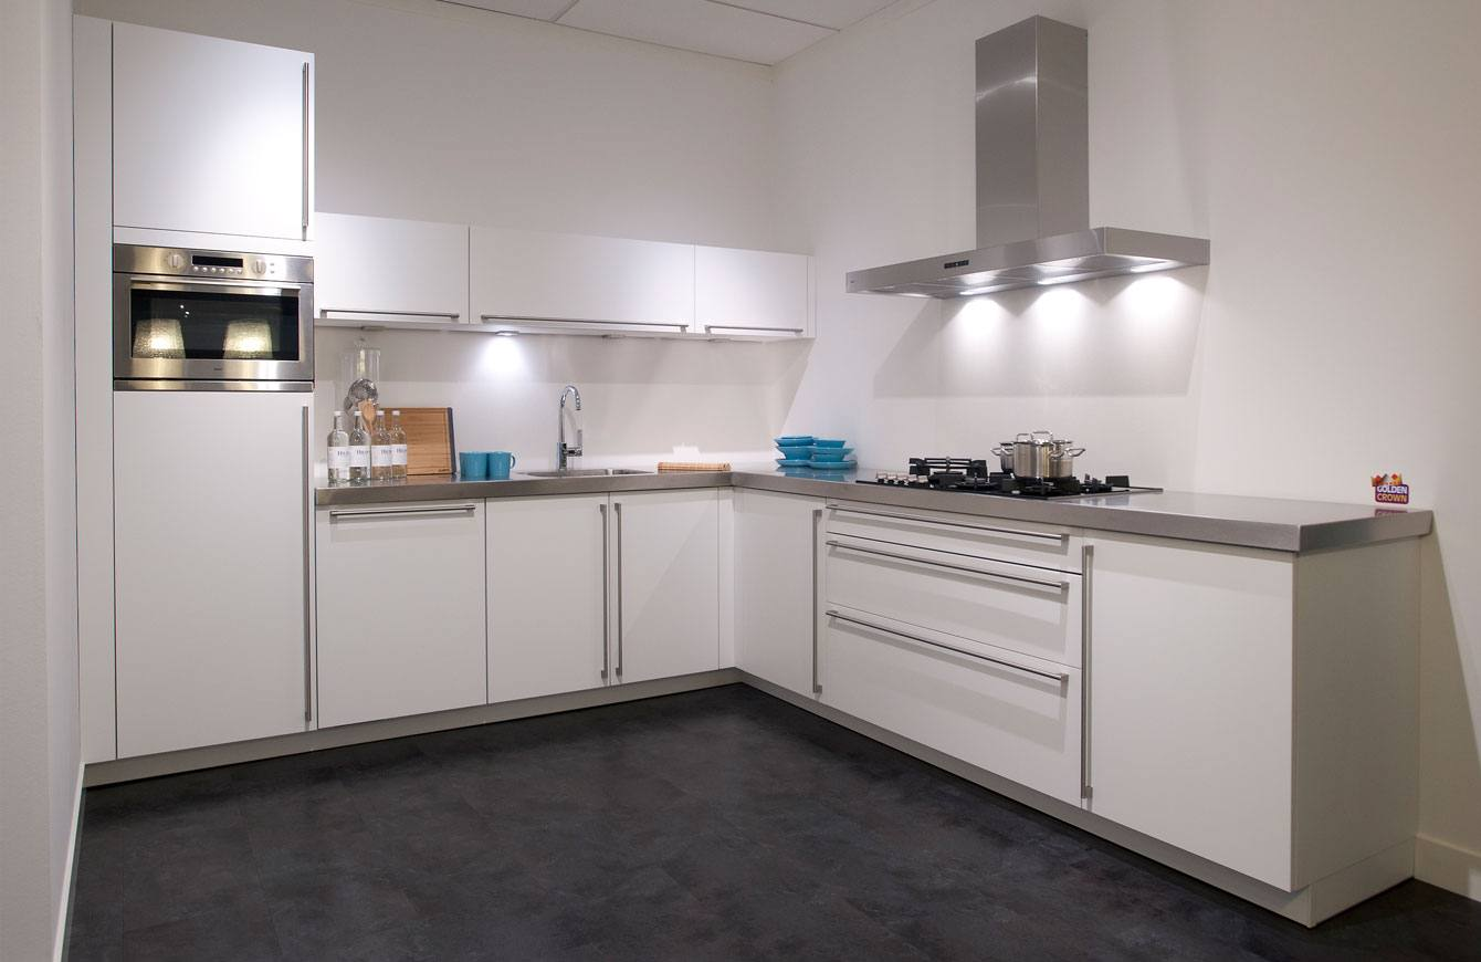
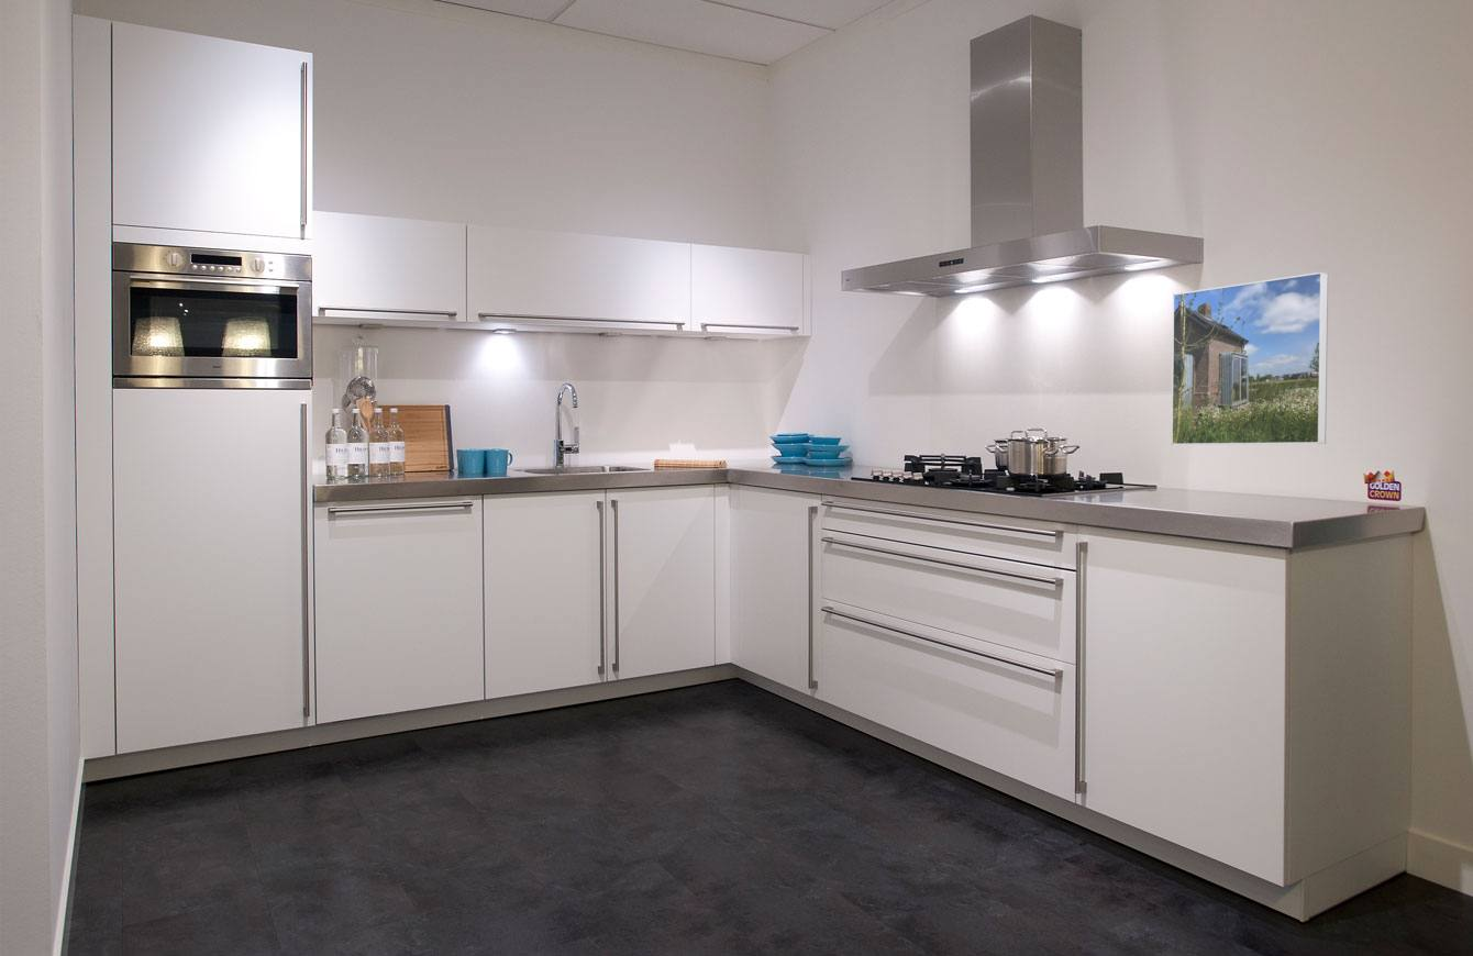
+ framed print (1244, 364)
